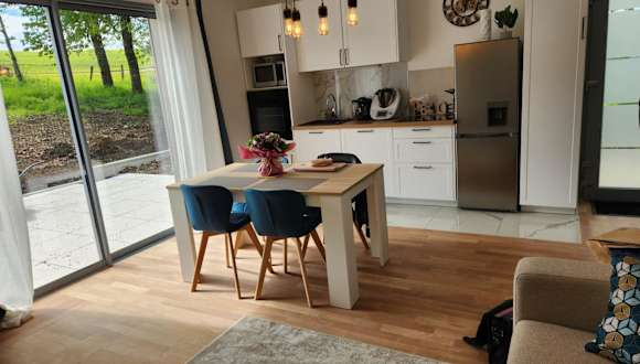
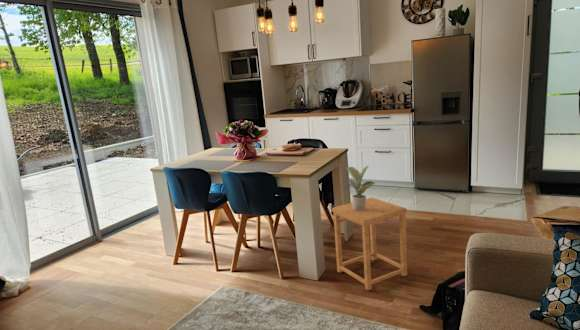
+ side table (370, 240)
+ potted plant (362, 186)
